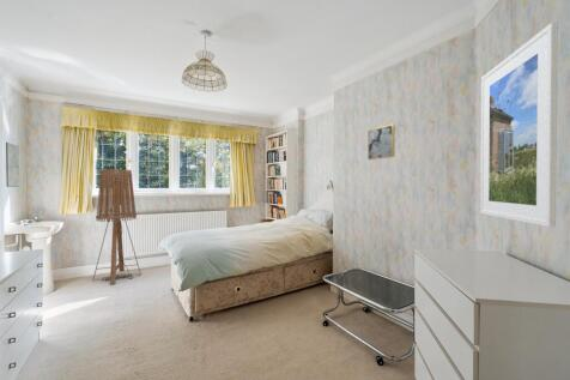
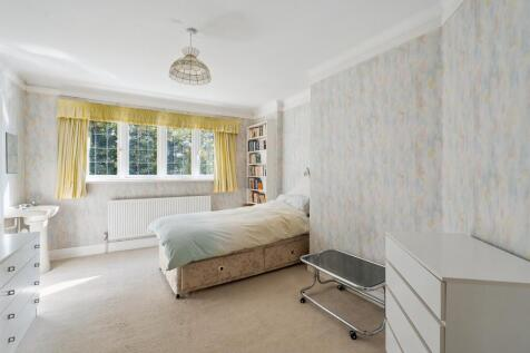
- wall art (380, 143)
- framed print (510, 137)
- floor lamp (116, 223)
